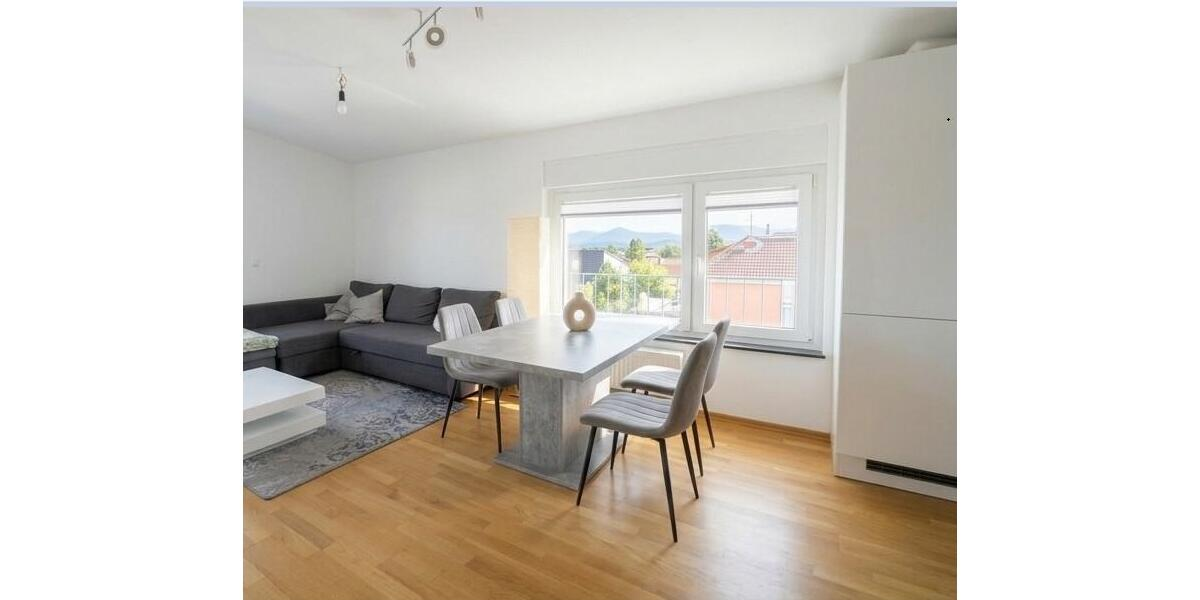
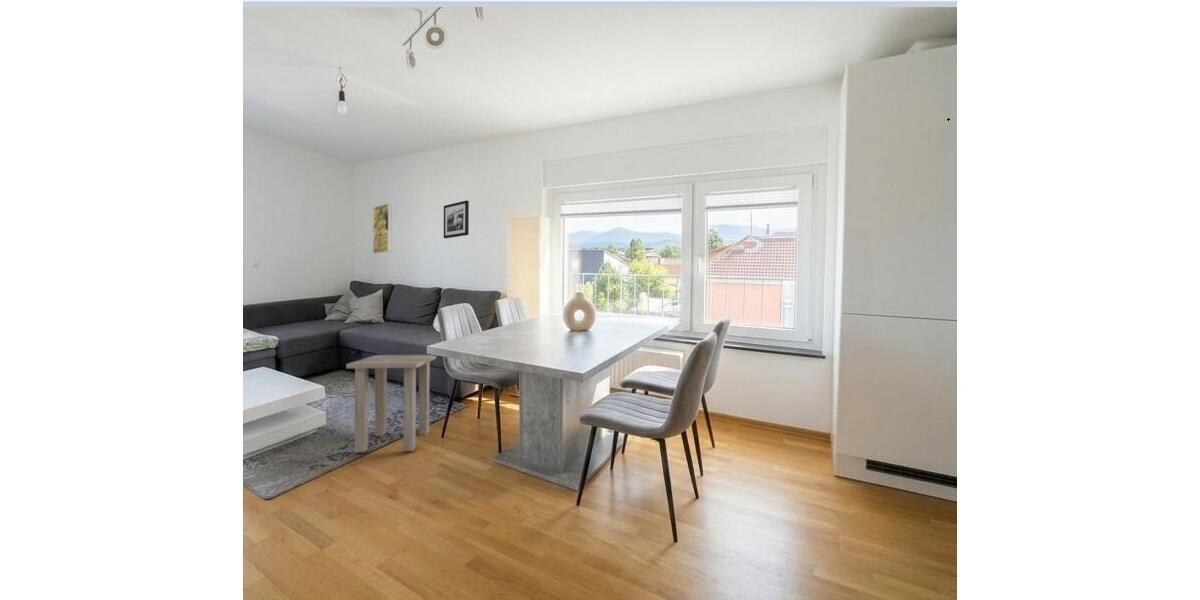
+ side table (386, 400)
+ picture frame (455, 220)
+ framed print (382, 229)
